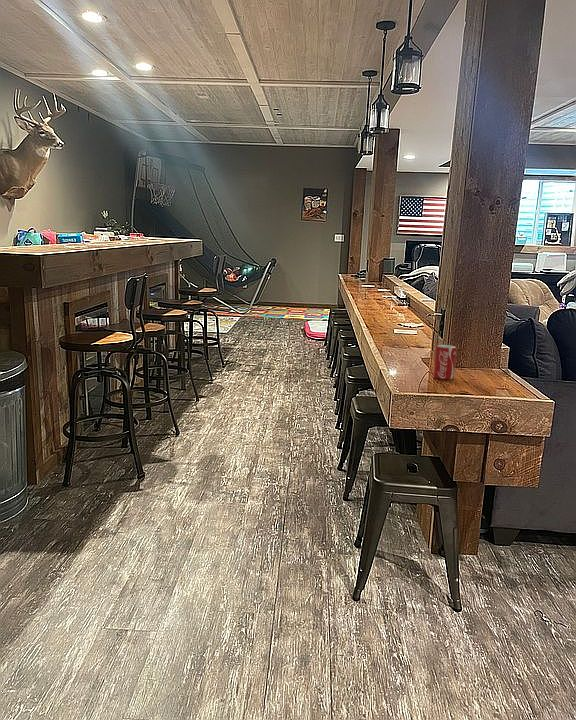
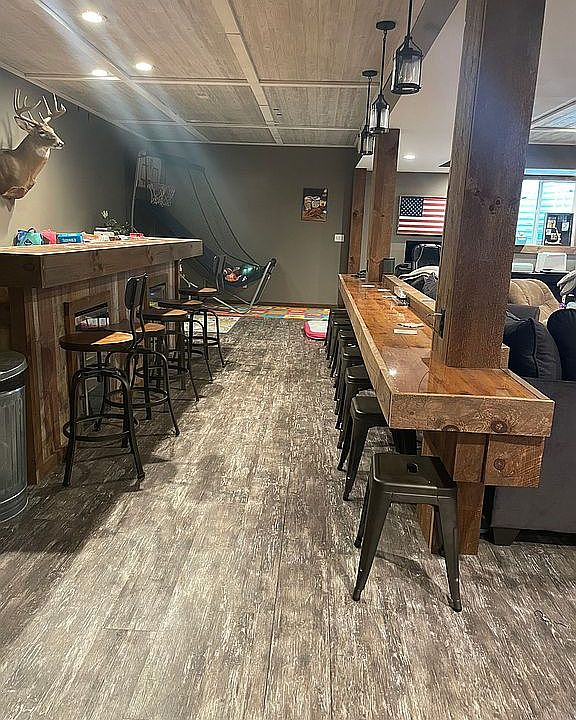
- beverage can (445, 361)
